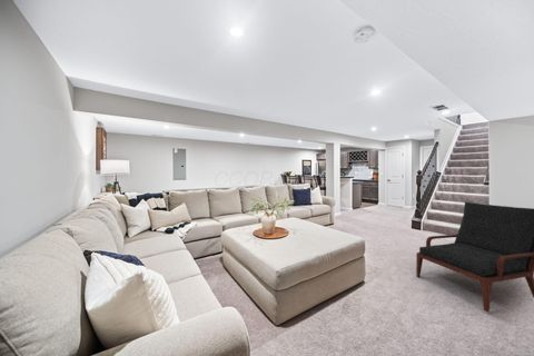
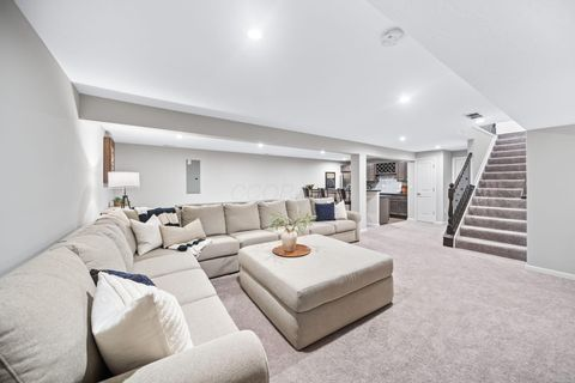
- armchair (475, 246)
